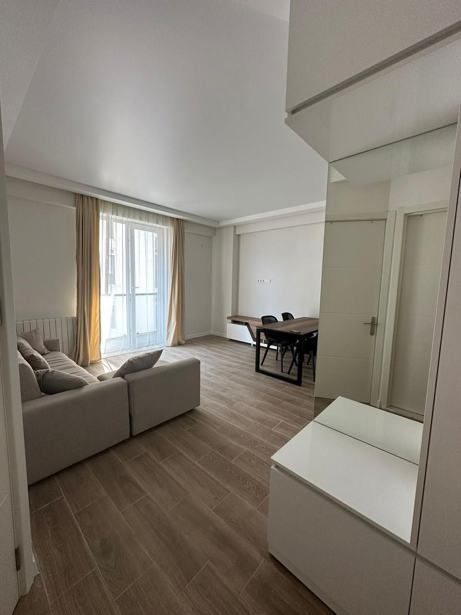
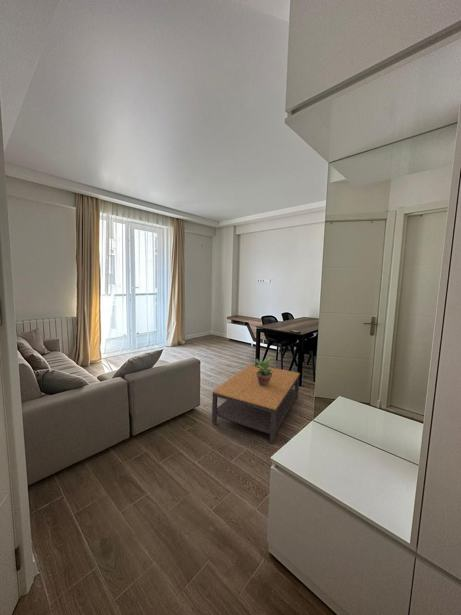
+ potted plant (261, 371)
+ coffee table (260, 395)
